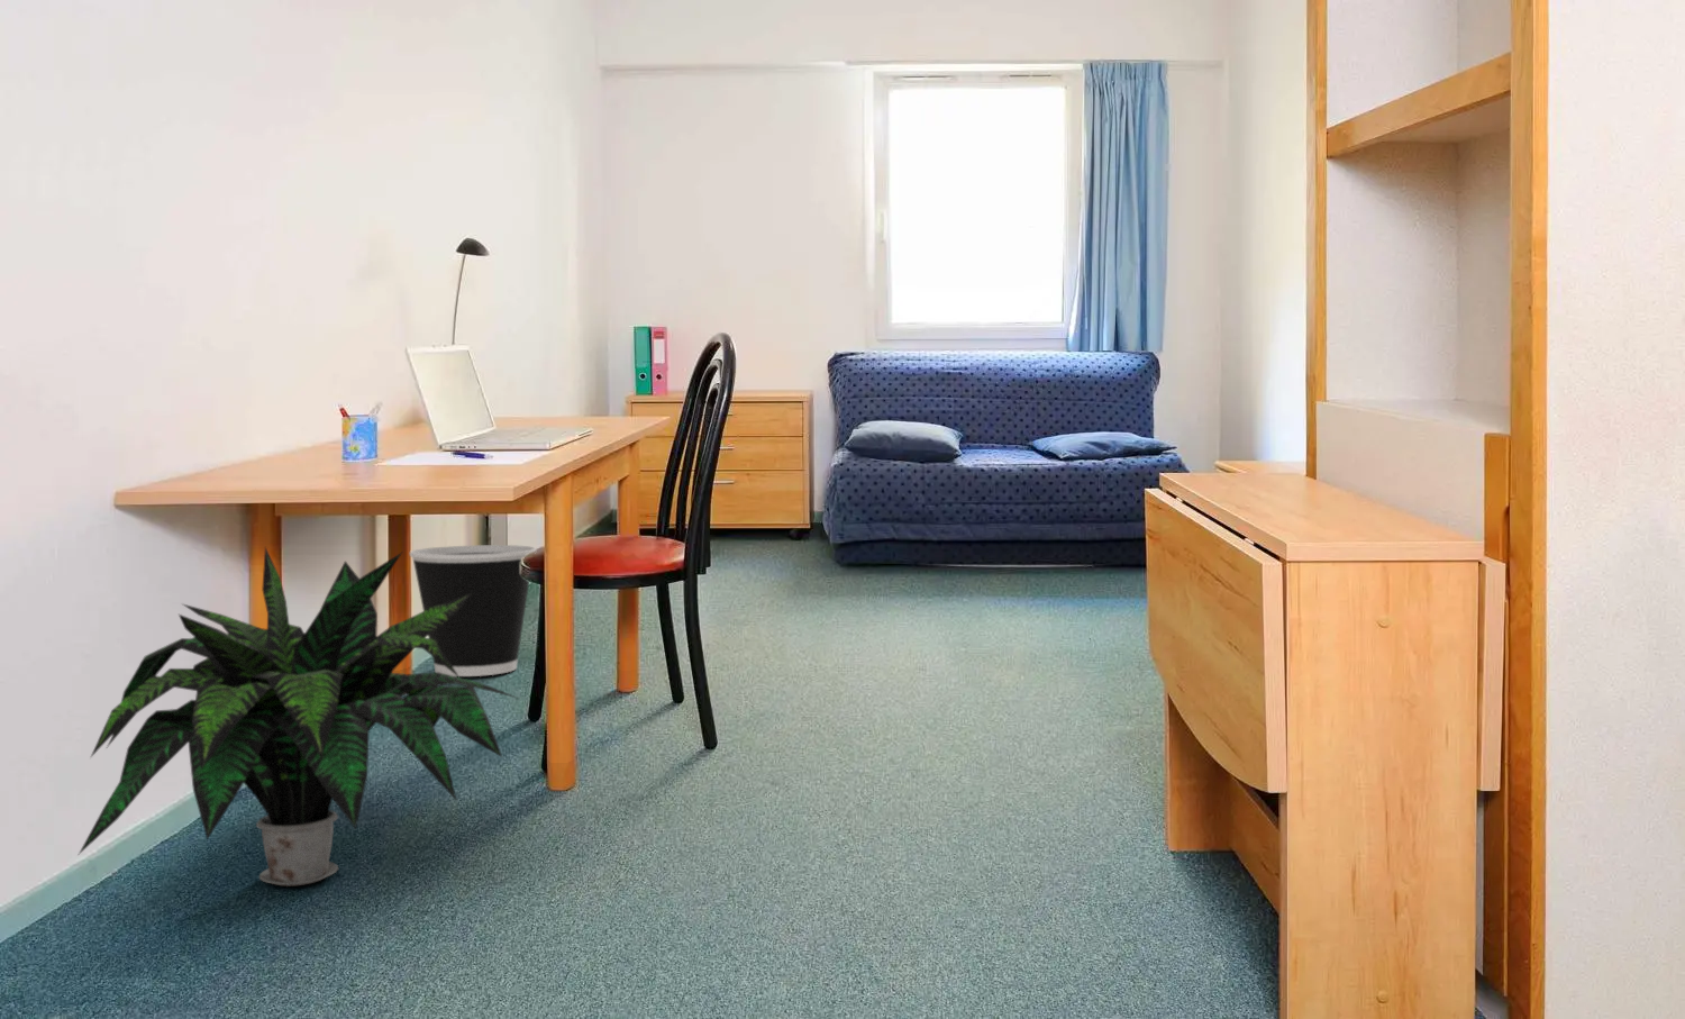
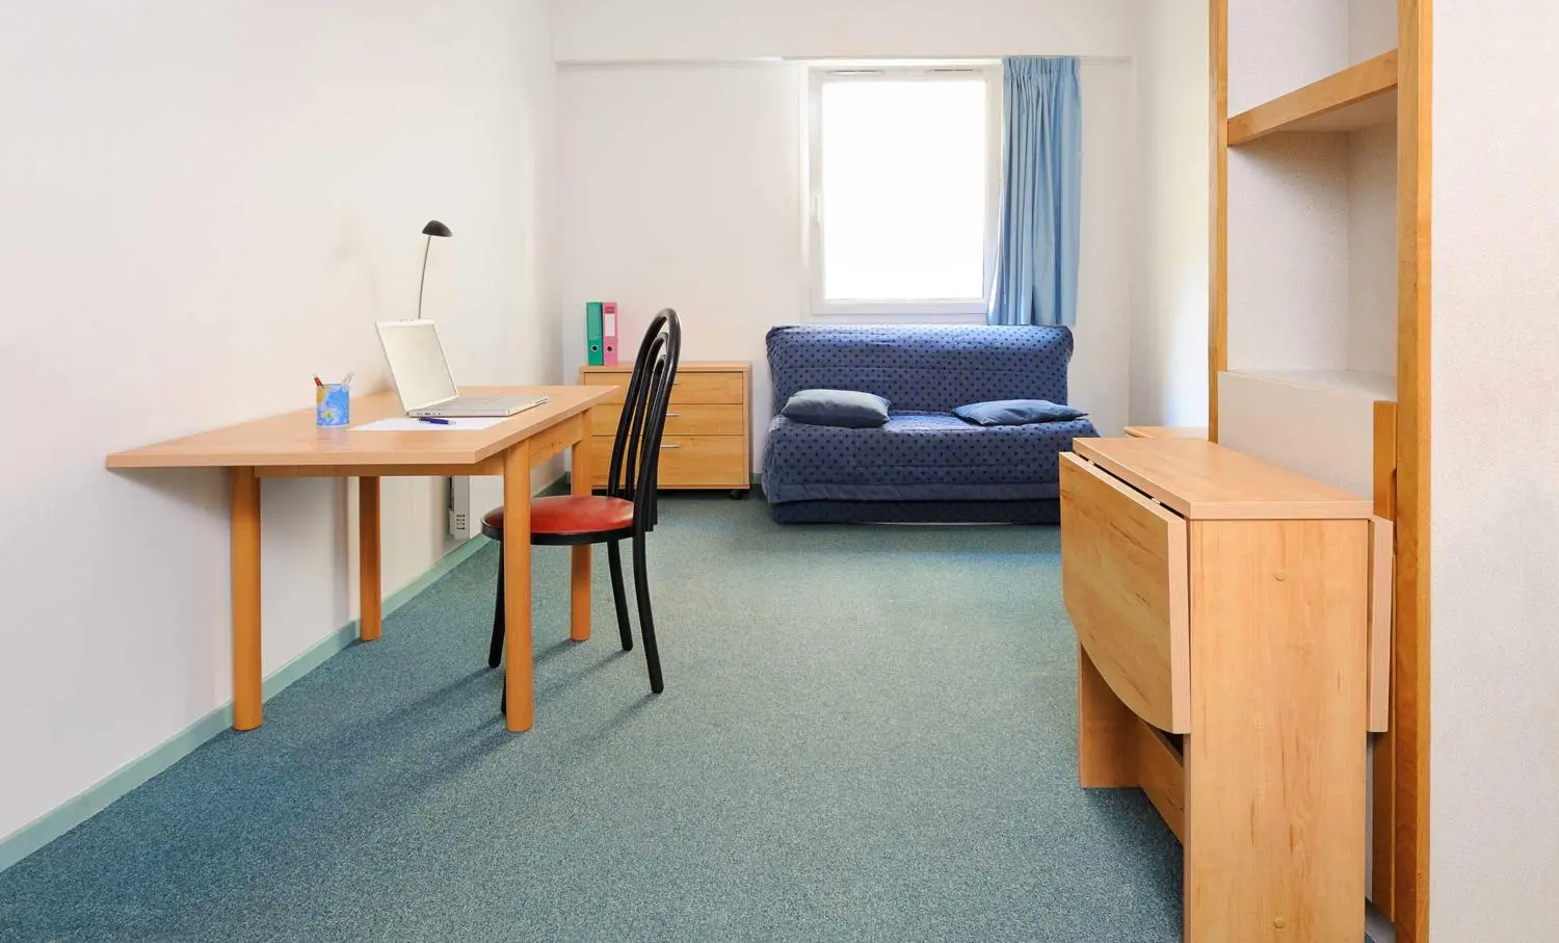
- potted plant (306, 710)
- wastebasket (474, 609)
